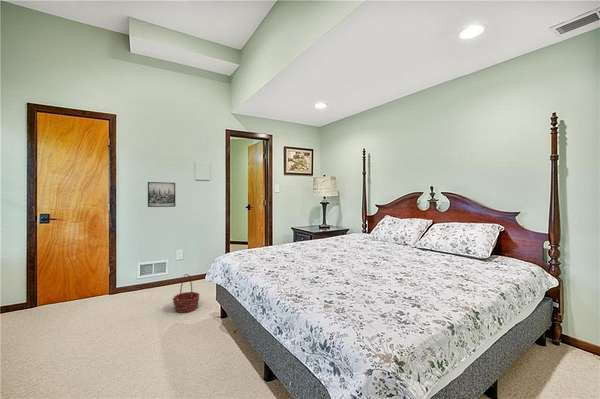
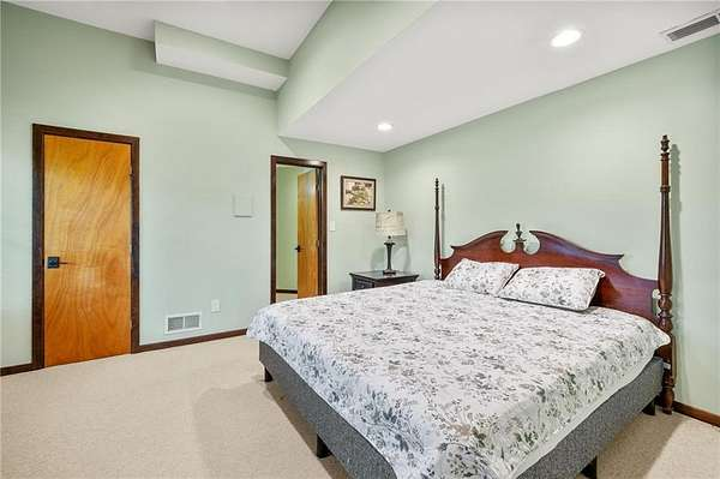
- wall art (161, 194)
- basket (186, 292)
